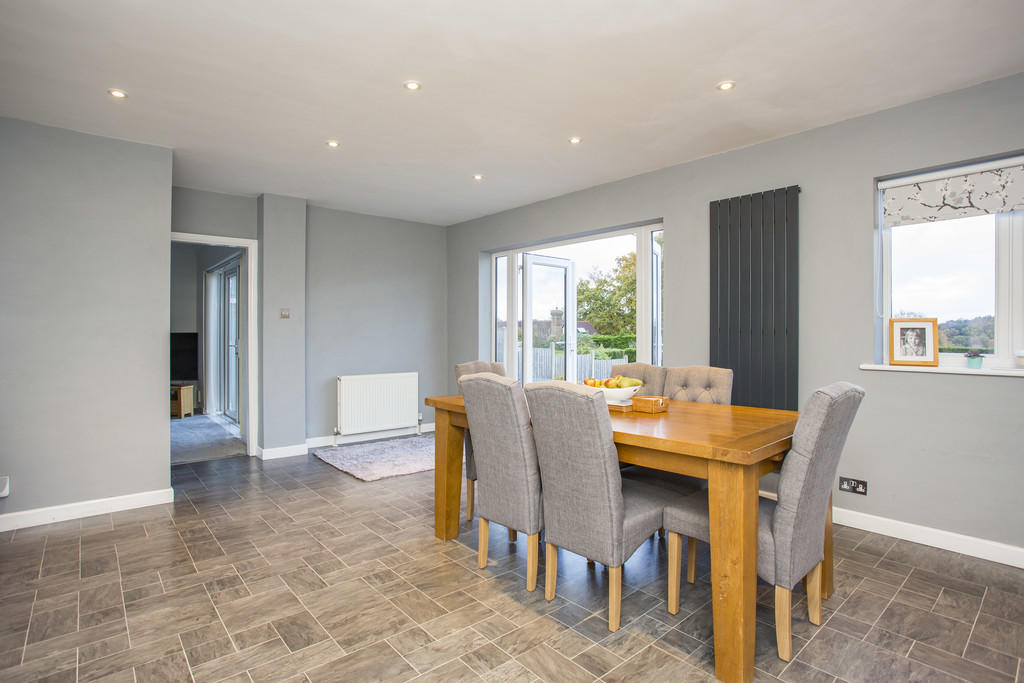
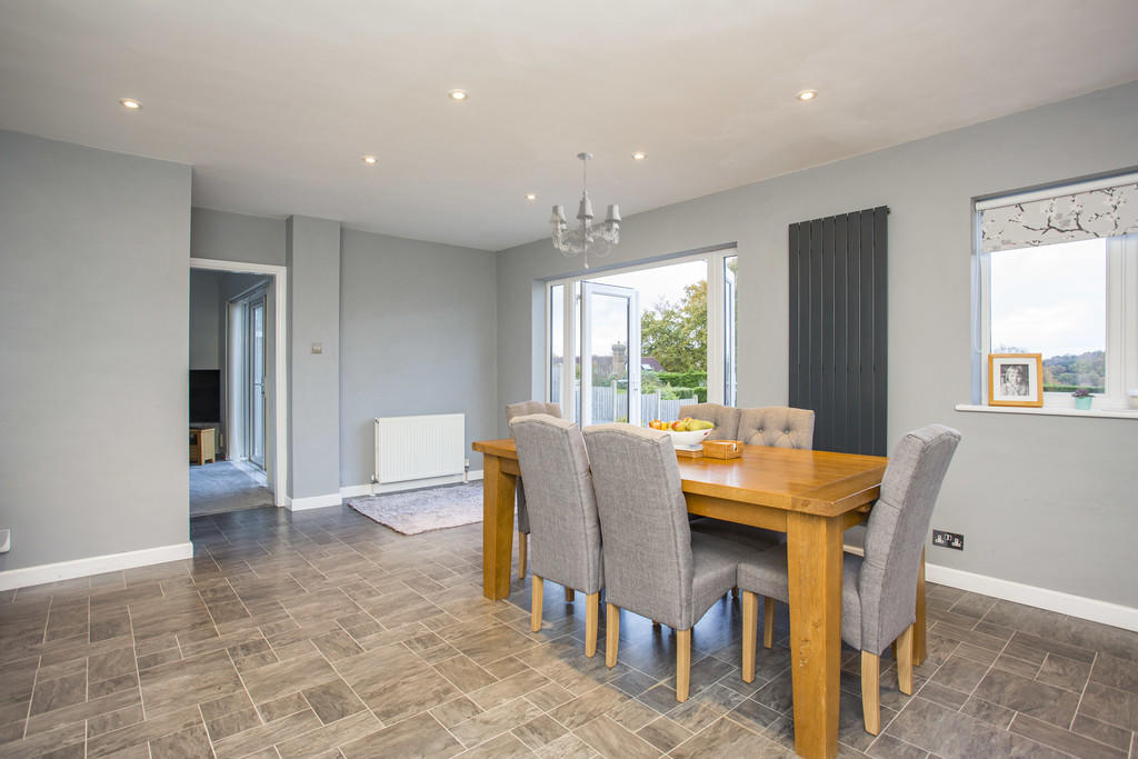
+ chandelier (585, 212)
